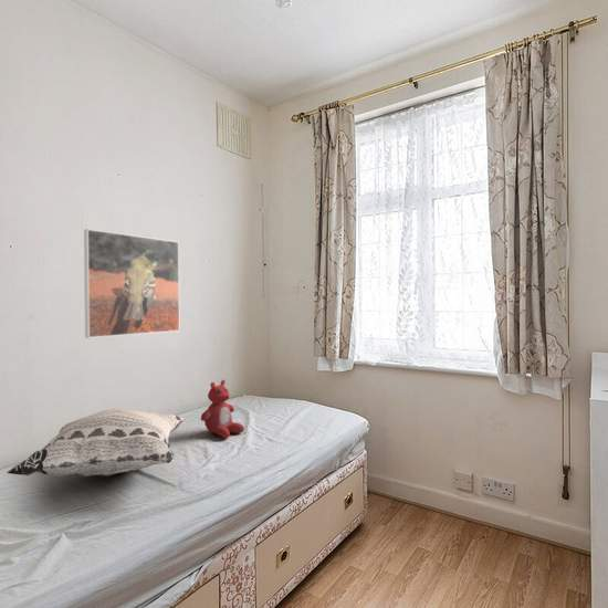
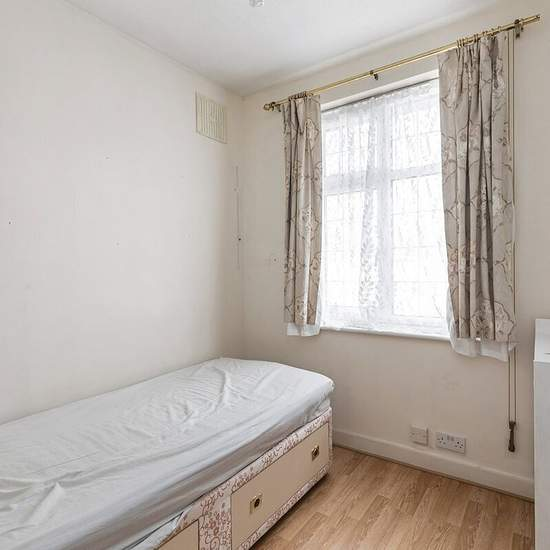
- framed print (136, 285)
- stuffed bear (223, 407)
- decorative pillow (112, 440)
